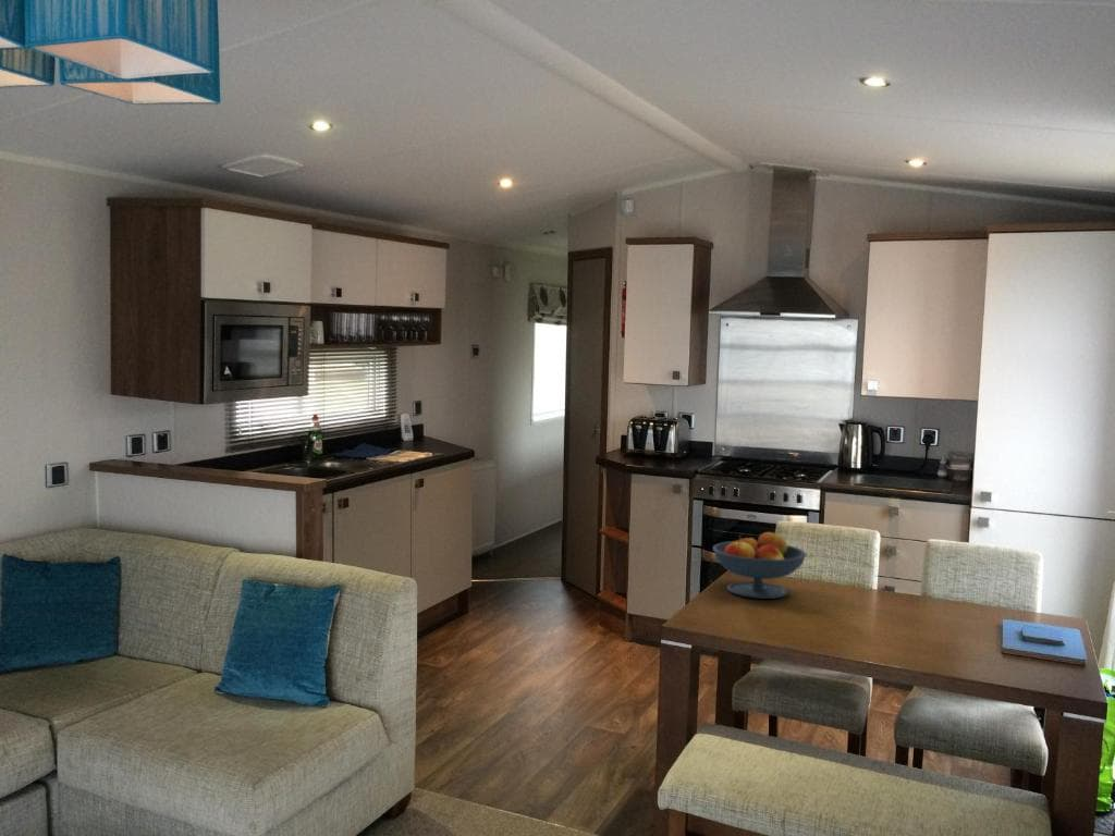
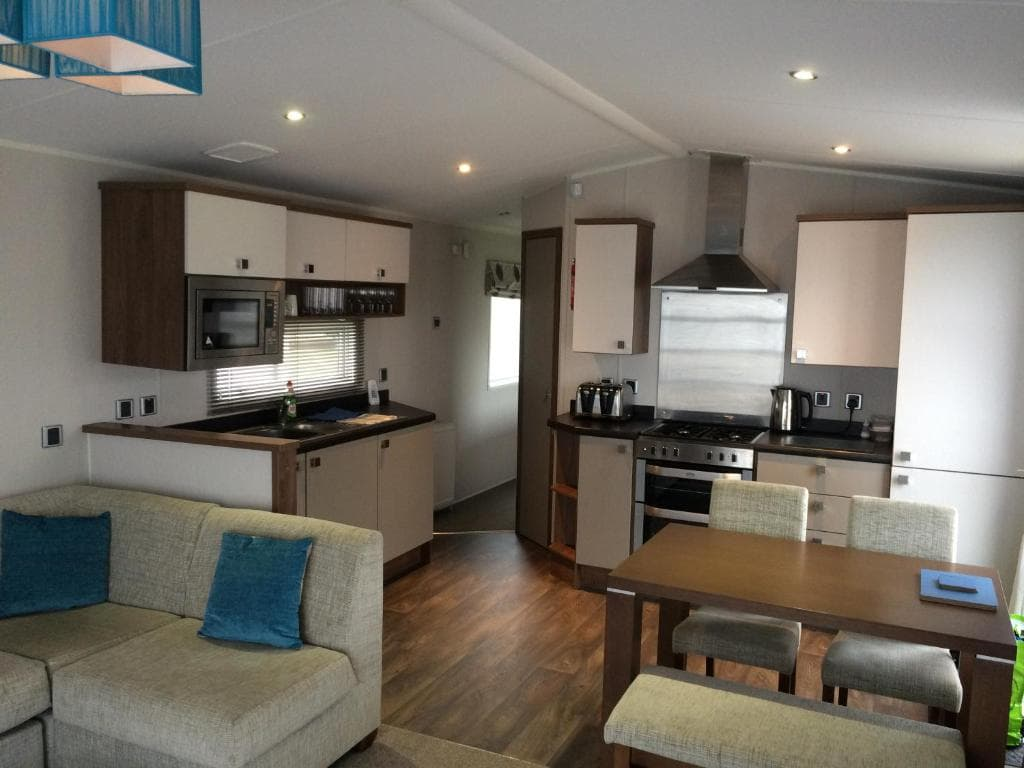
- fruit bowl (758, 563)
